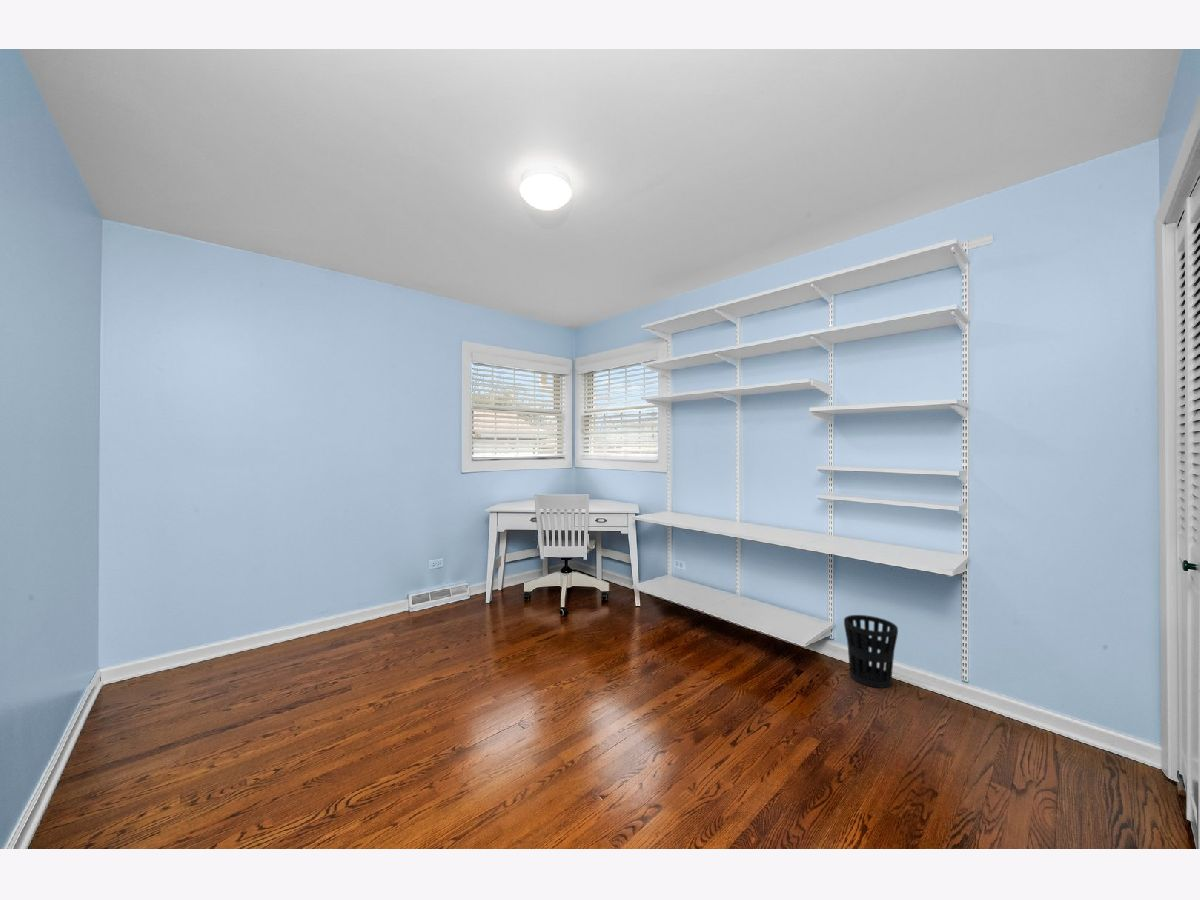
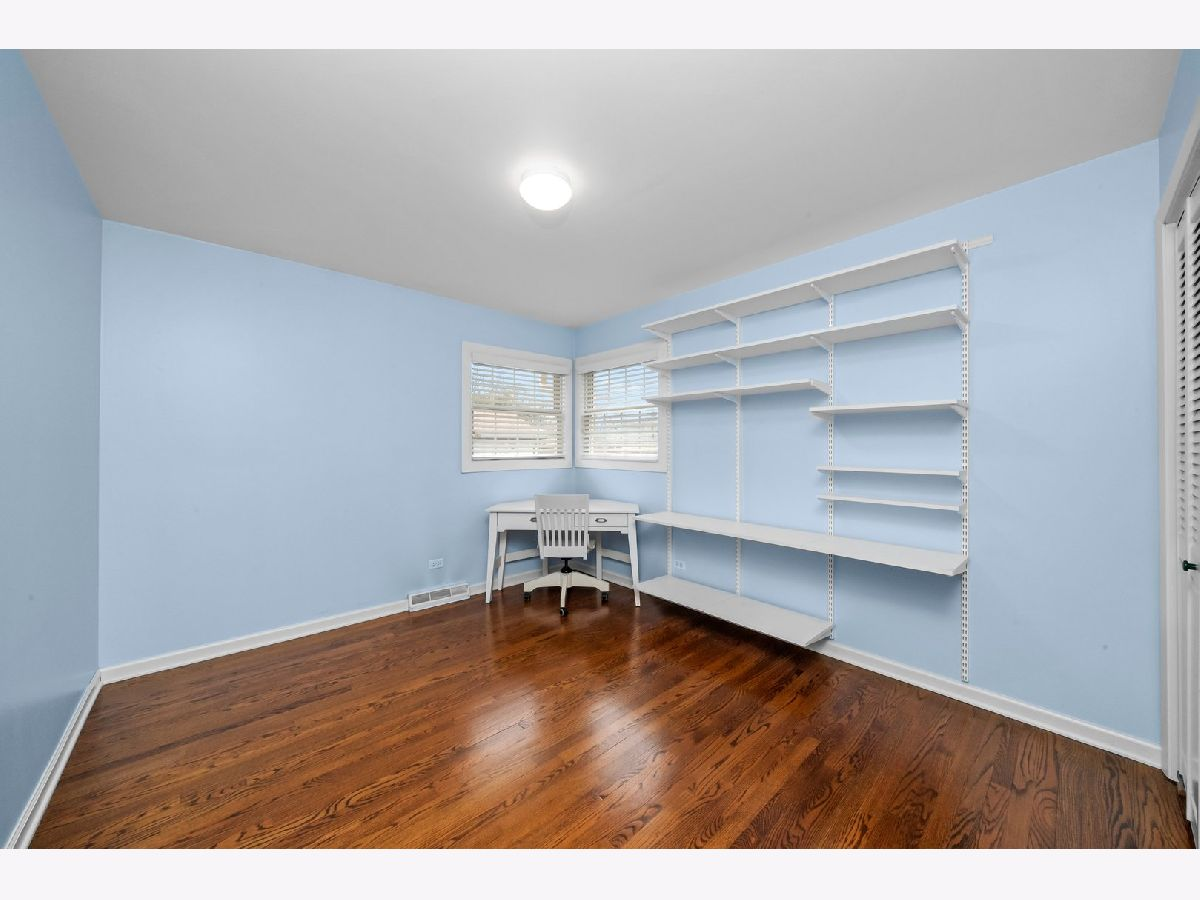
- wastebasket (869, 651)
